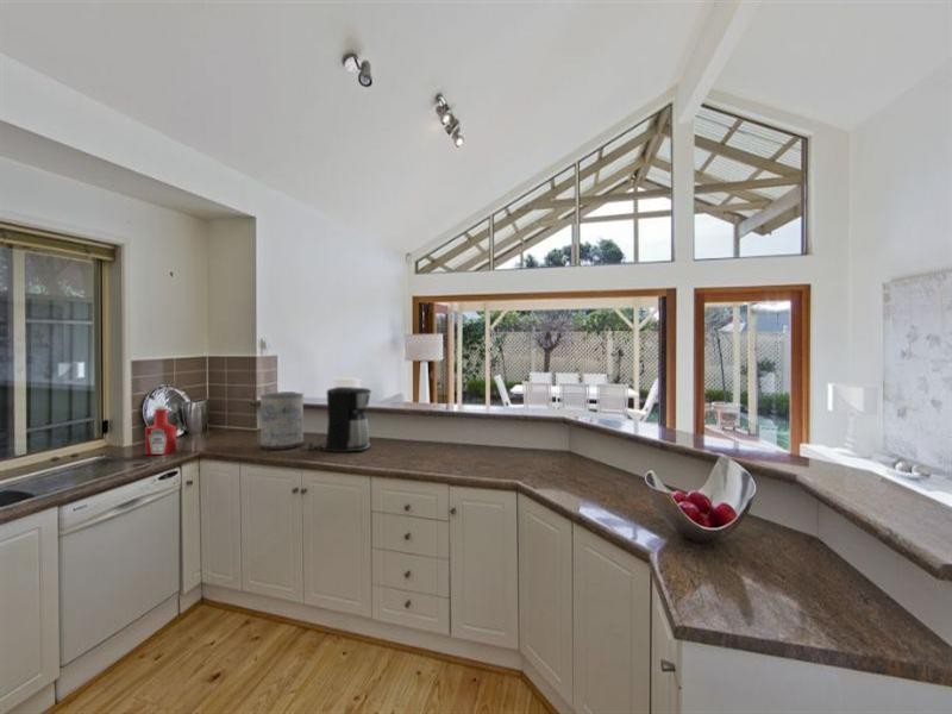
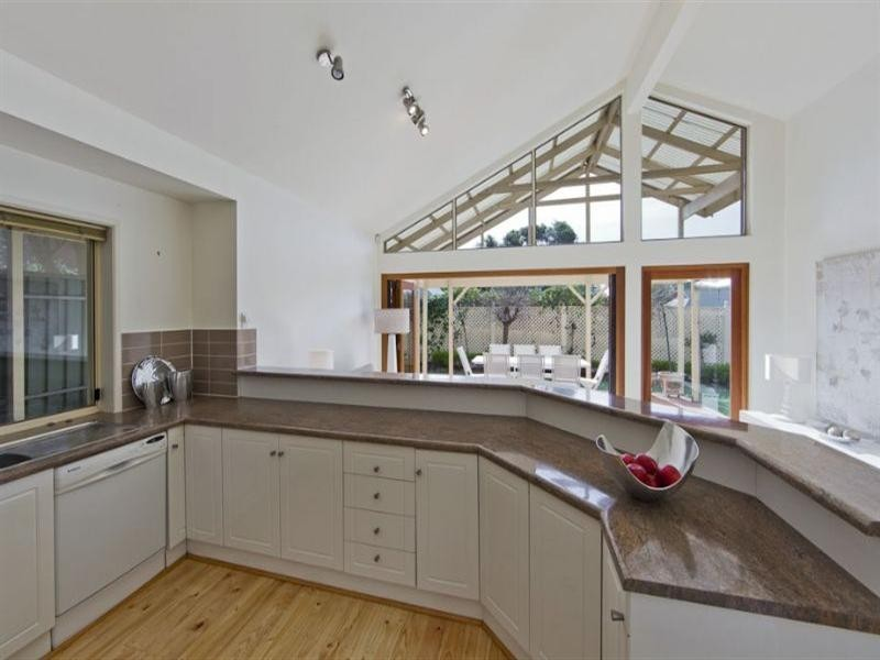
- soap bottle (161, 430)
- canister (282, 419)
- coffee maker (343, 416)
